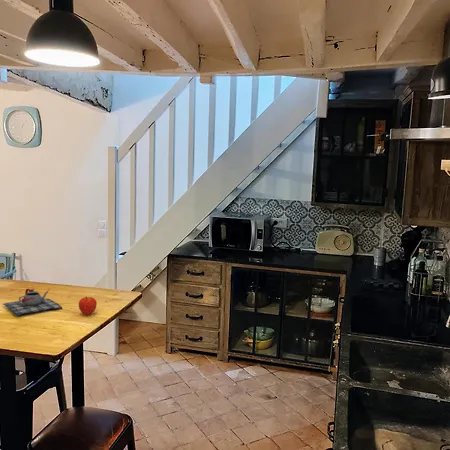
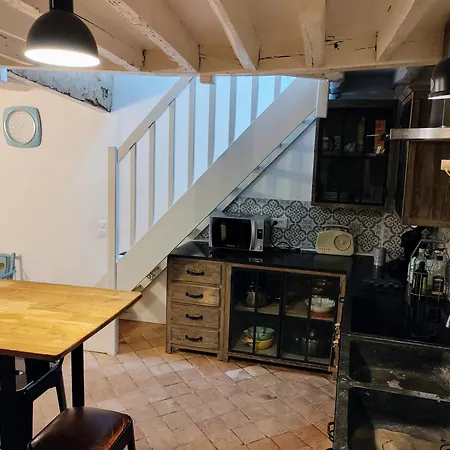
- fruit (87, 305)
- teapot (32, 298)
